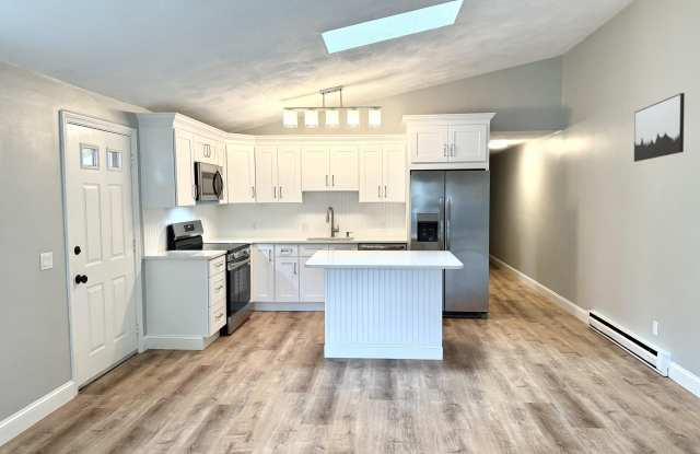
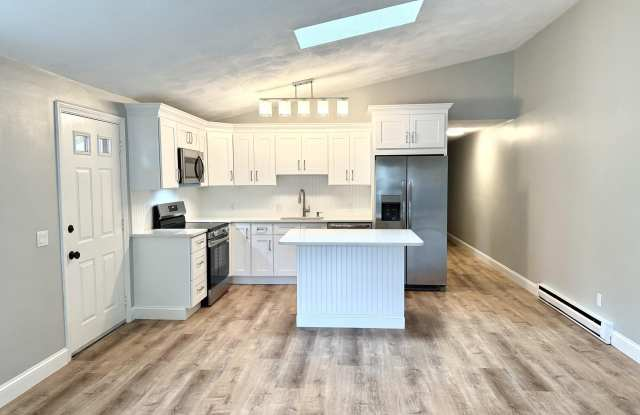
- wall art (656, 130)
